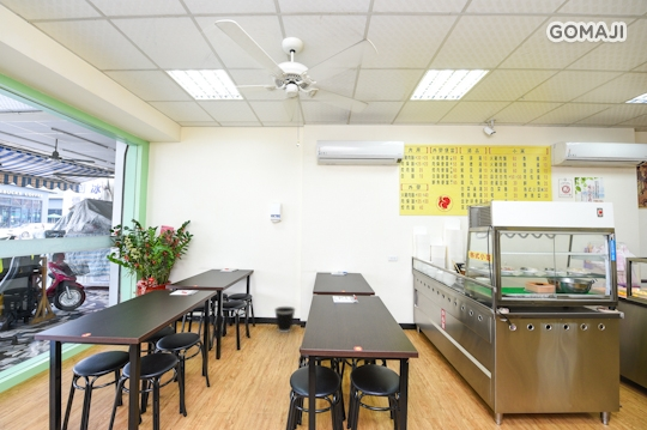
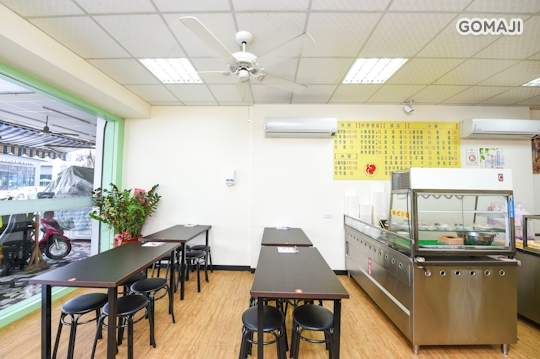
- wastebasket (284, 319)
